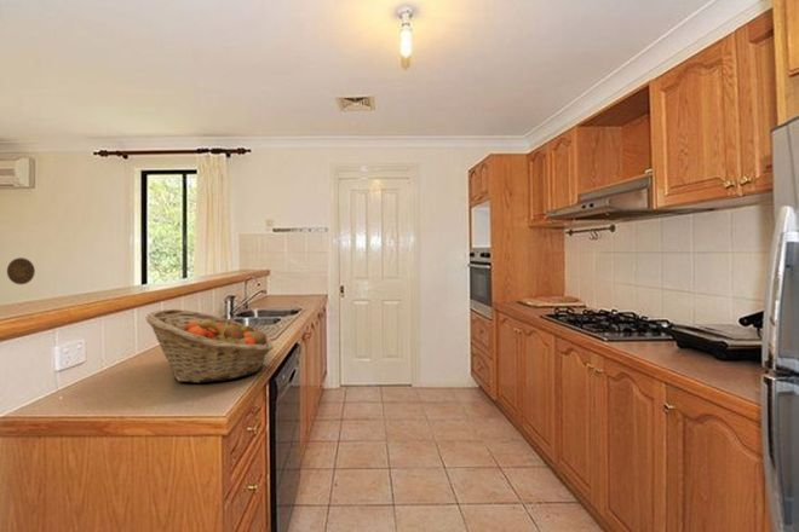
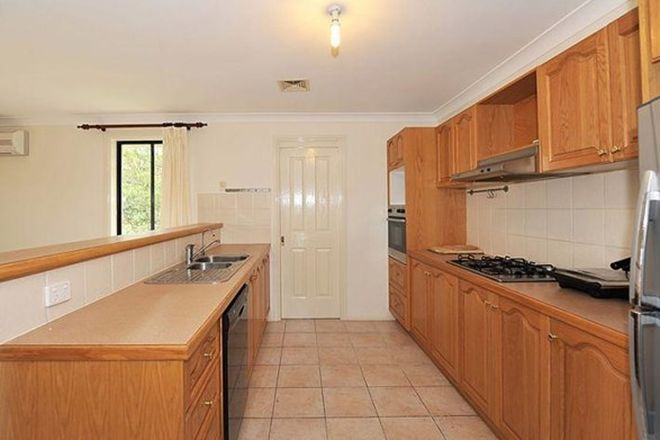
- fruit basket (213, 340)
- decorative plate (19, 271)
